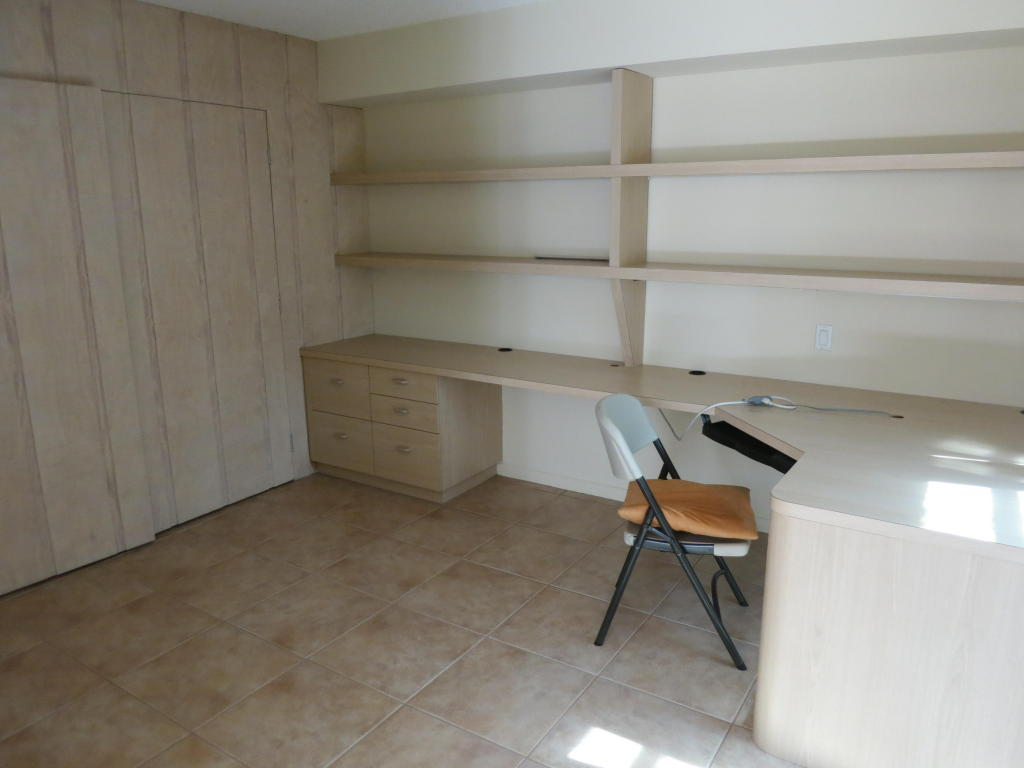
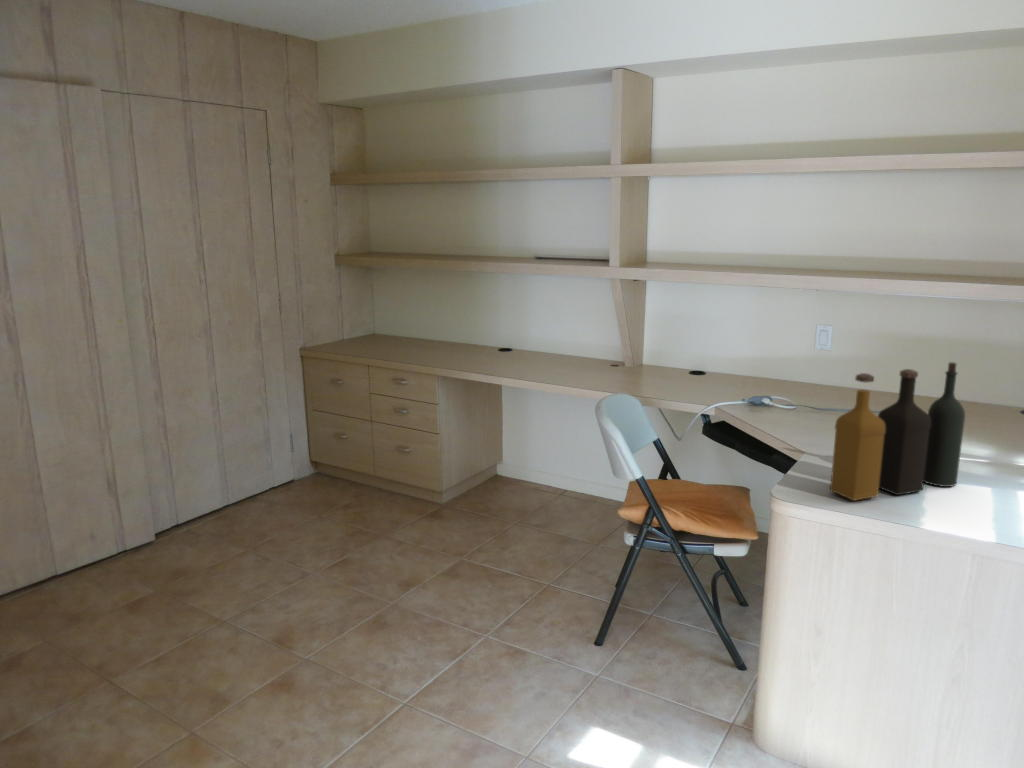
+ bottle (899, 429)
